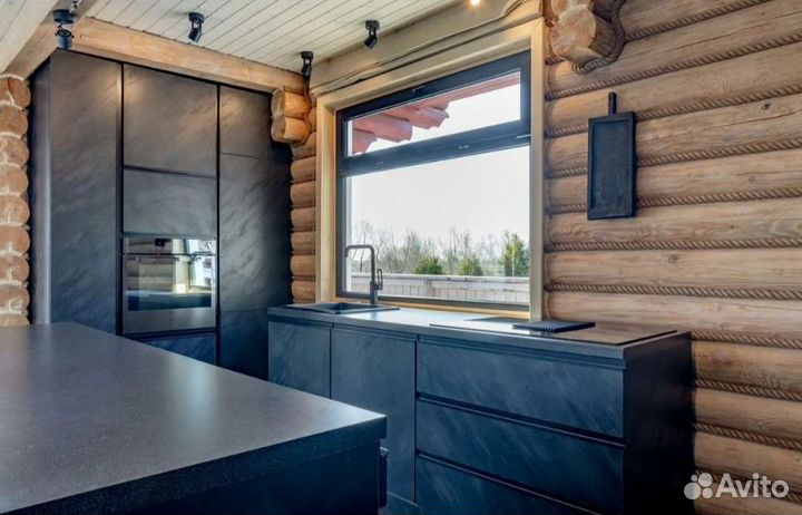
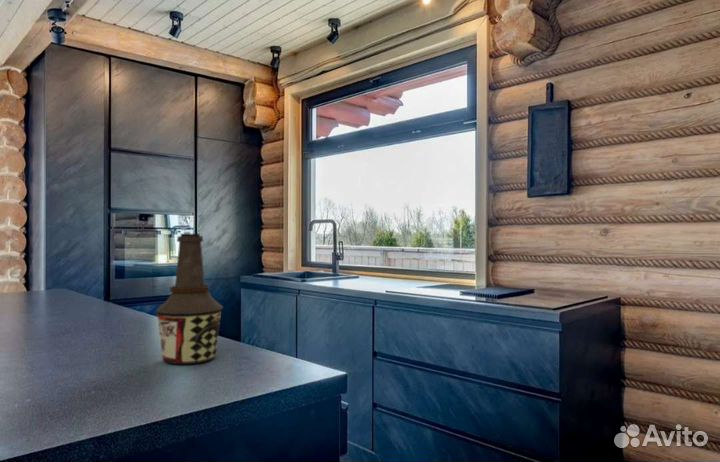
+ bottle (189, 295)
